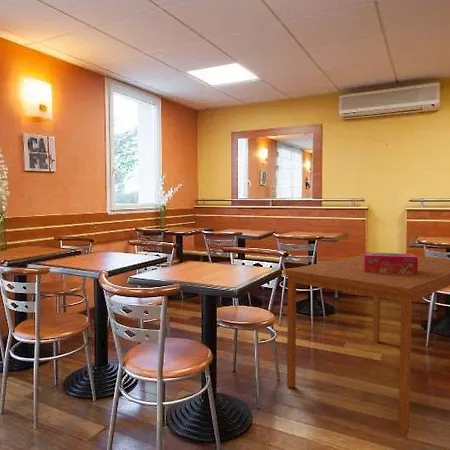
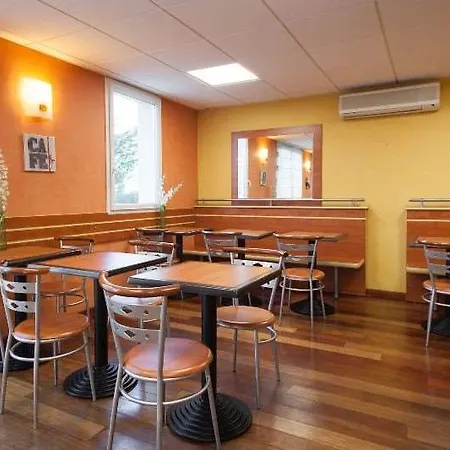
- dining table (379, 321)
- tissue box (388, 262)
